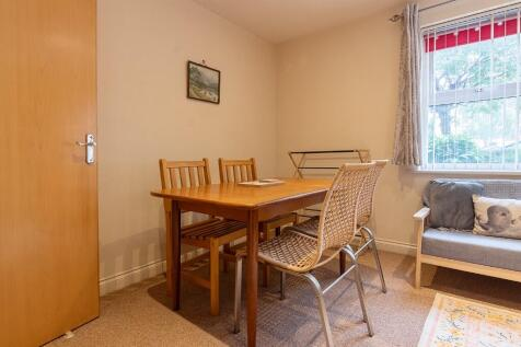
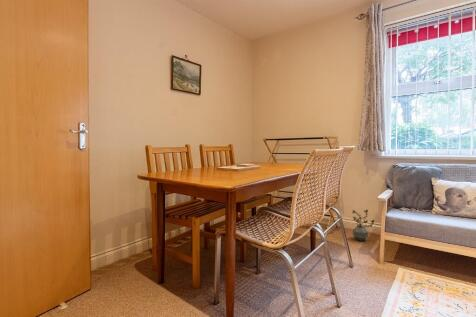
+ potted plant (362, 223)
